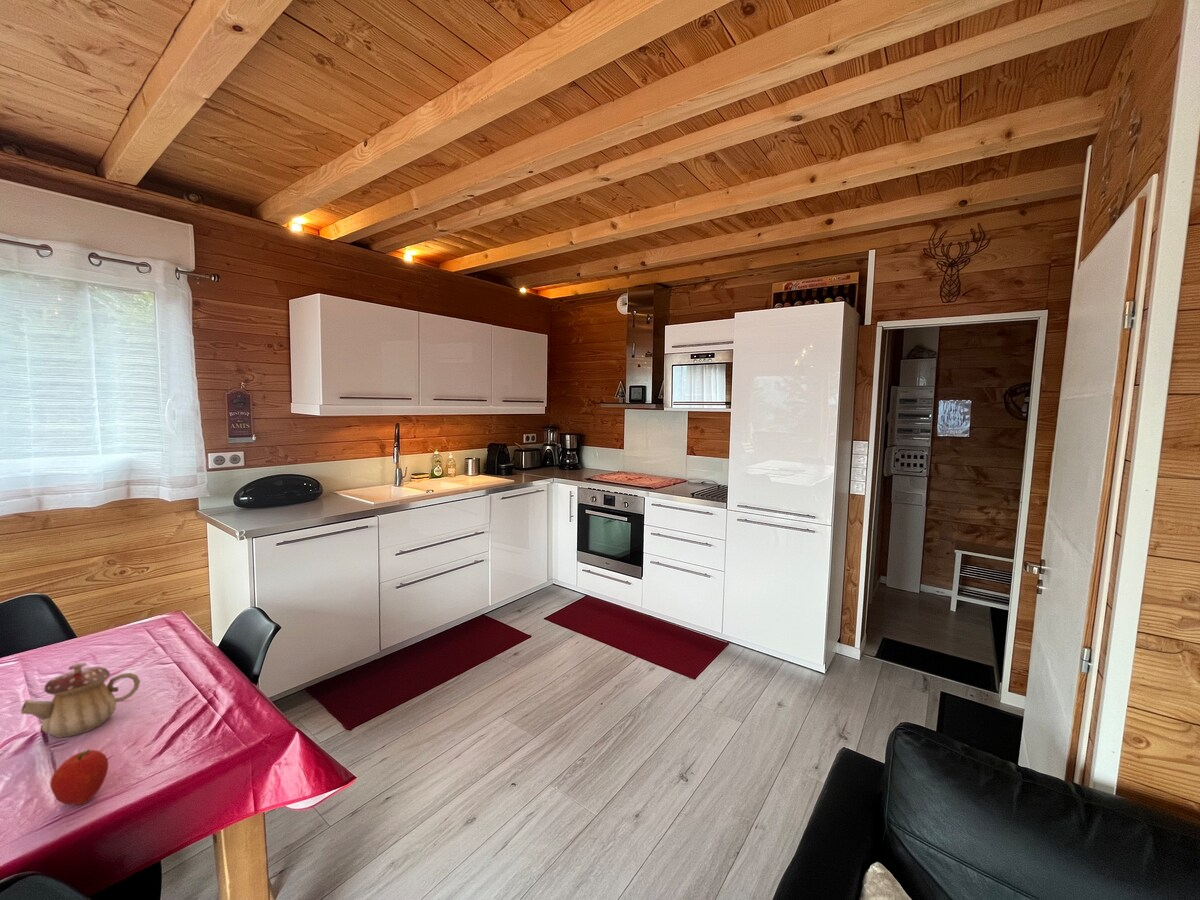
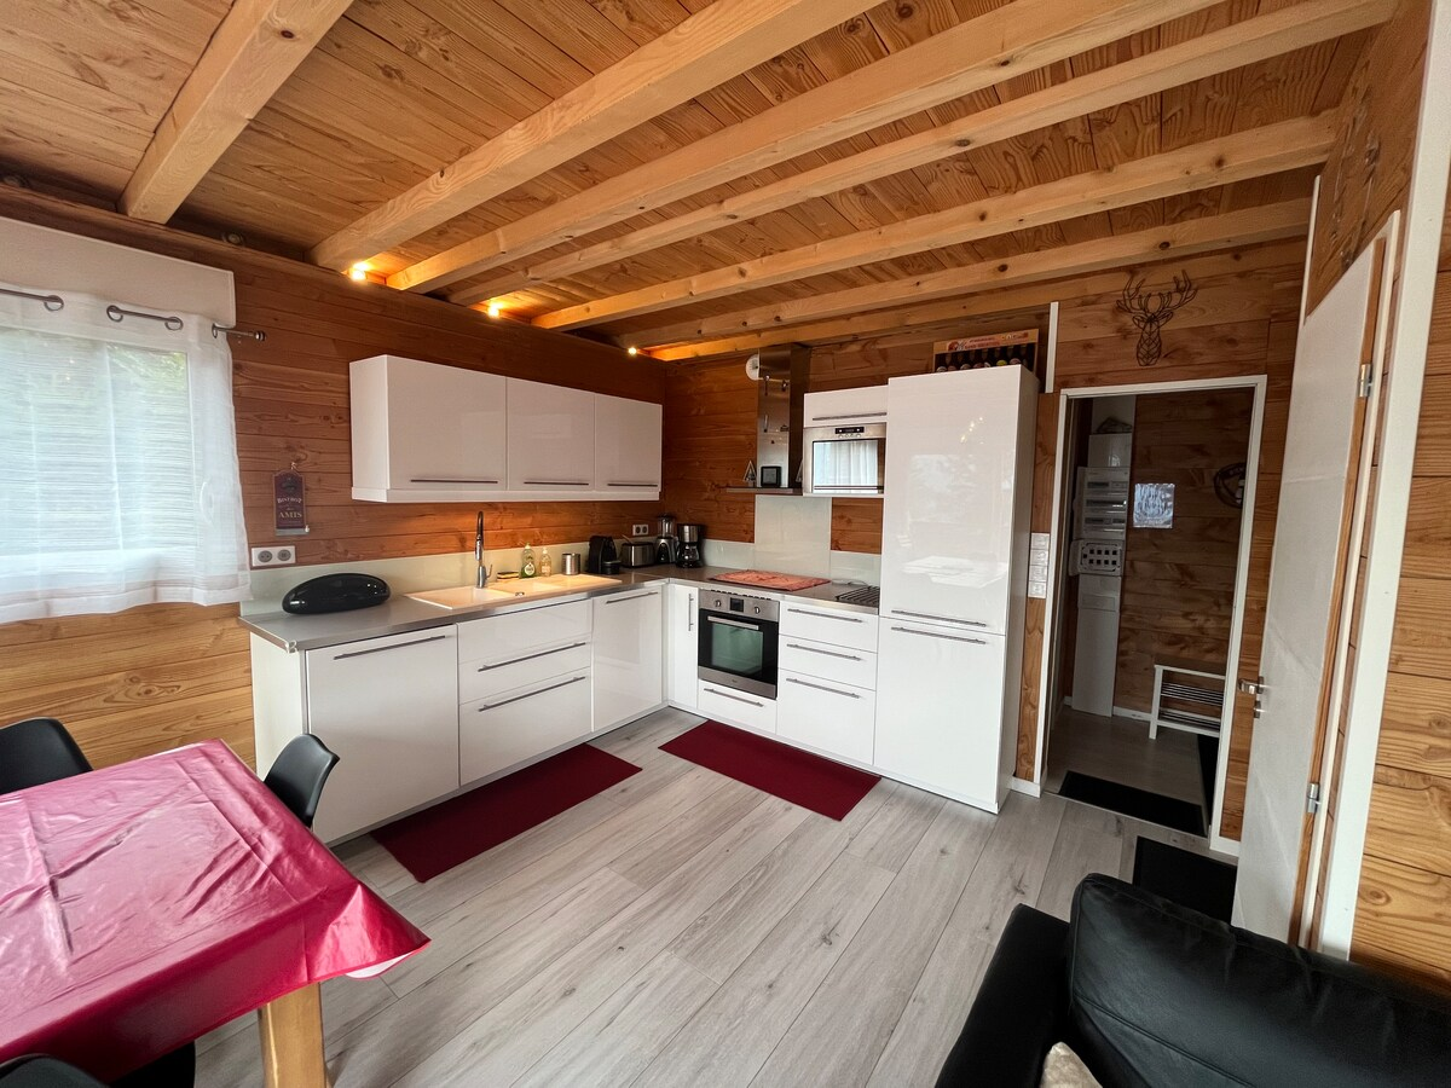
- fruit (80, 775)
- teapot (84, 692)
